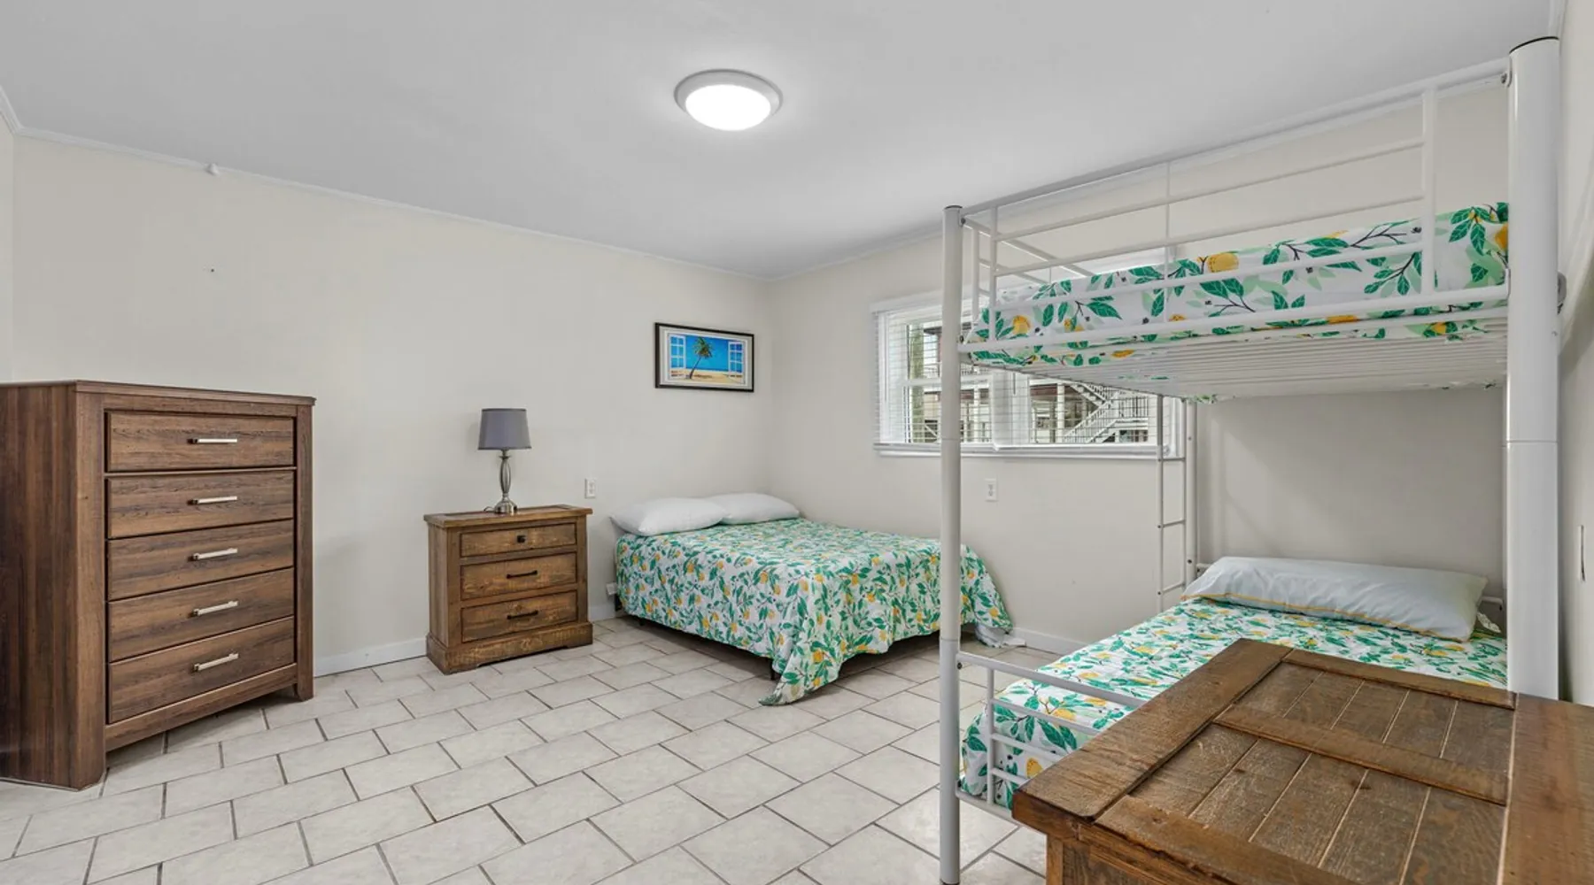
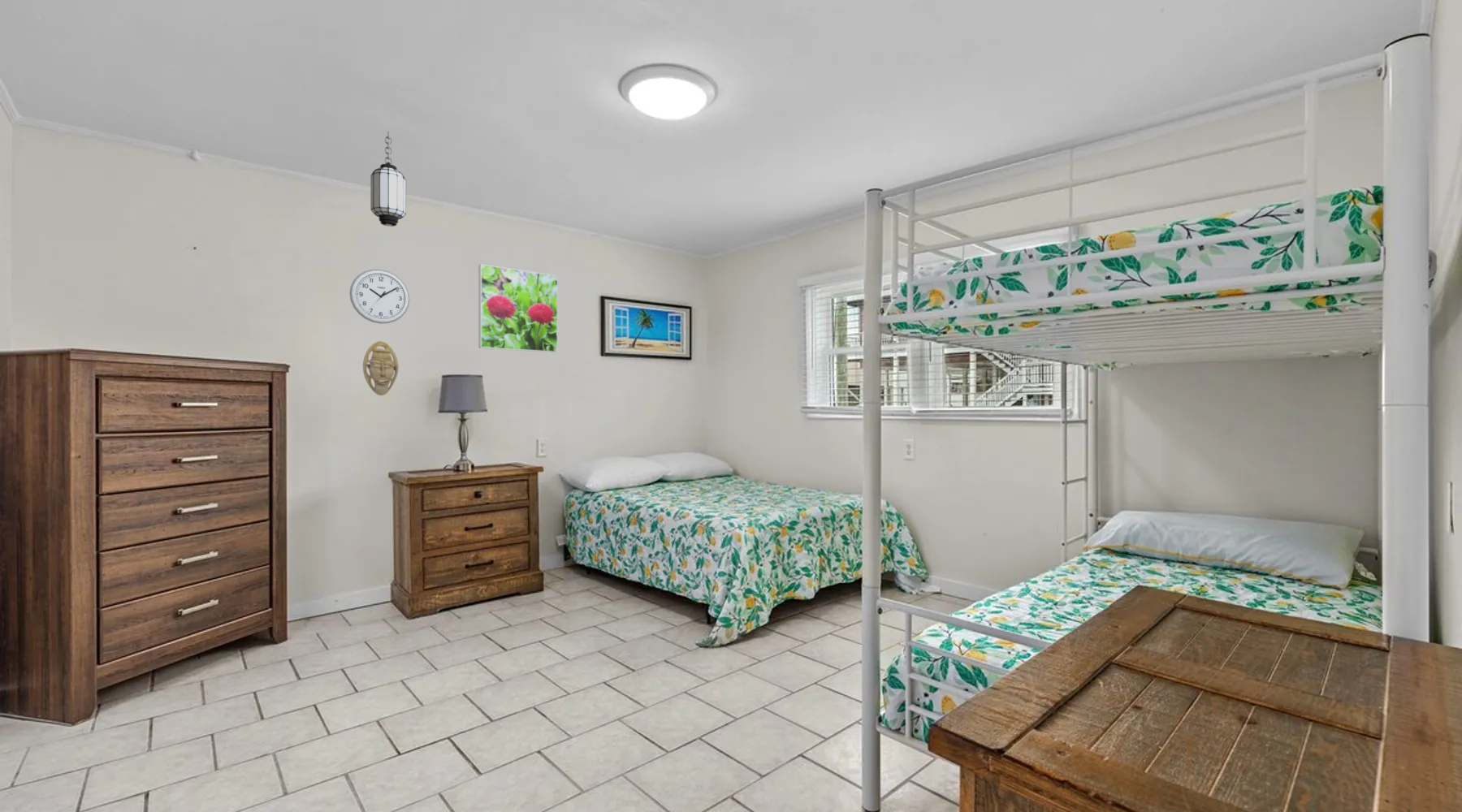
+ hanging lantern (388, 178)
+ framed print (519, 310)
+ wall clock (380, 296)
+ mask (381, 368)
